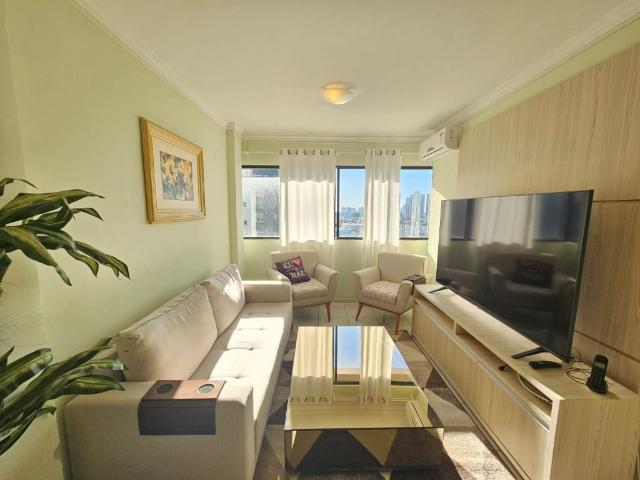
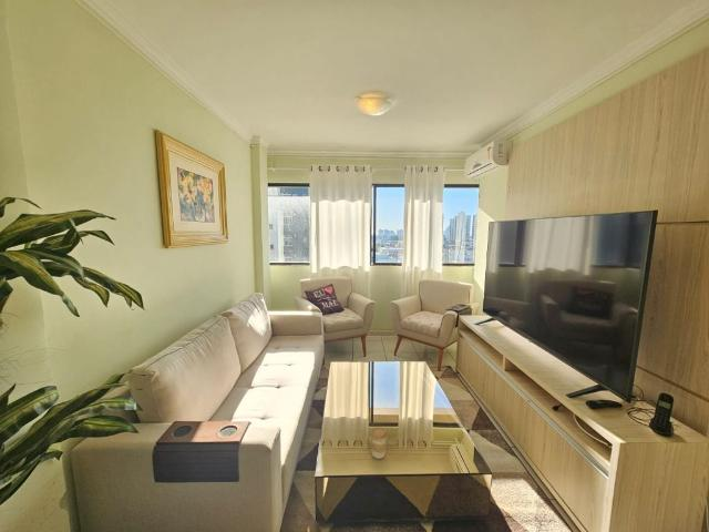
+ coffee cup (378, 442)
